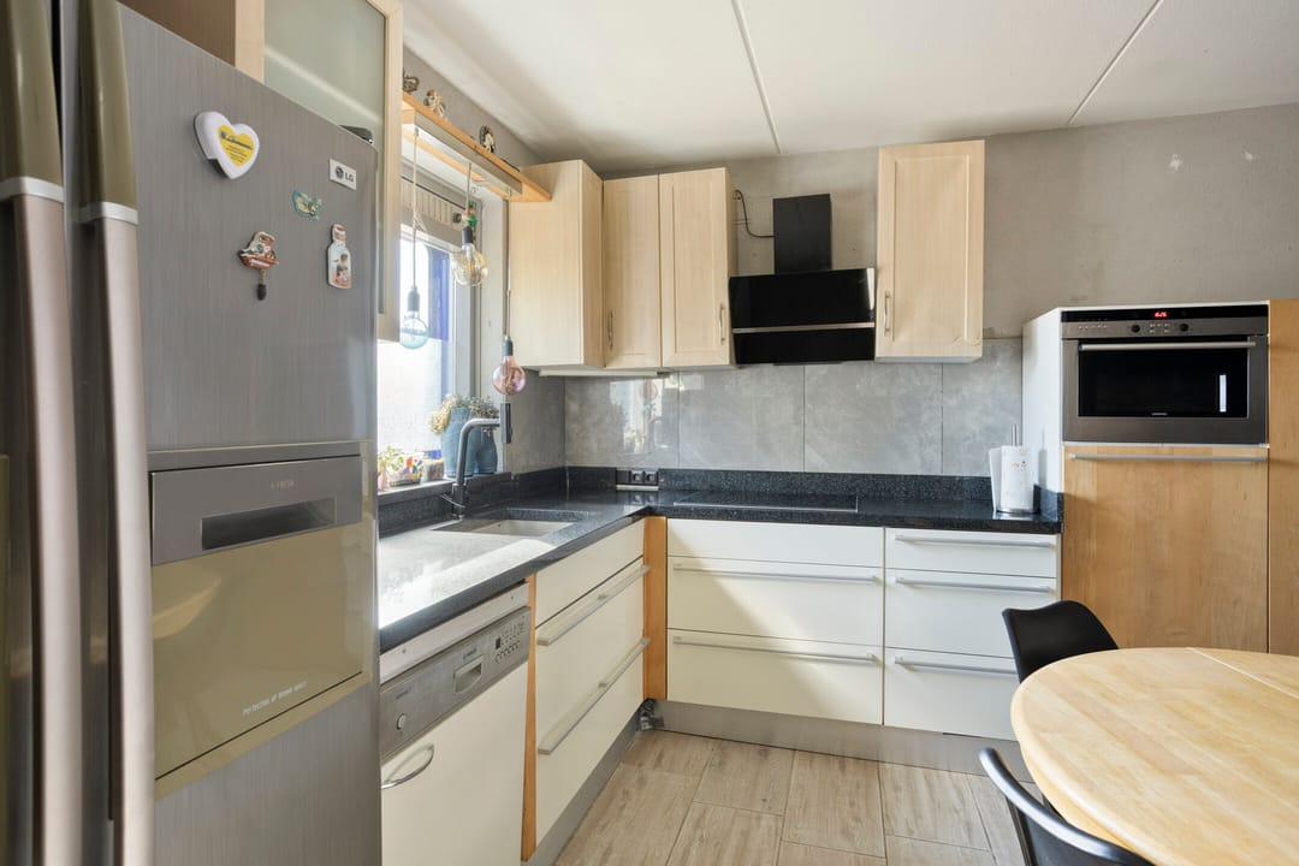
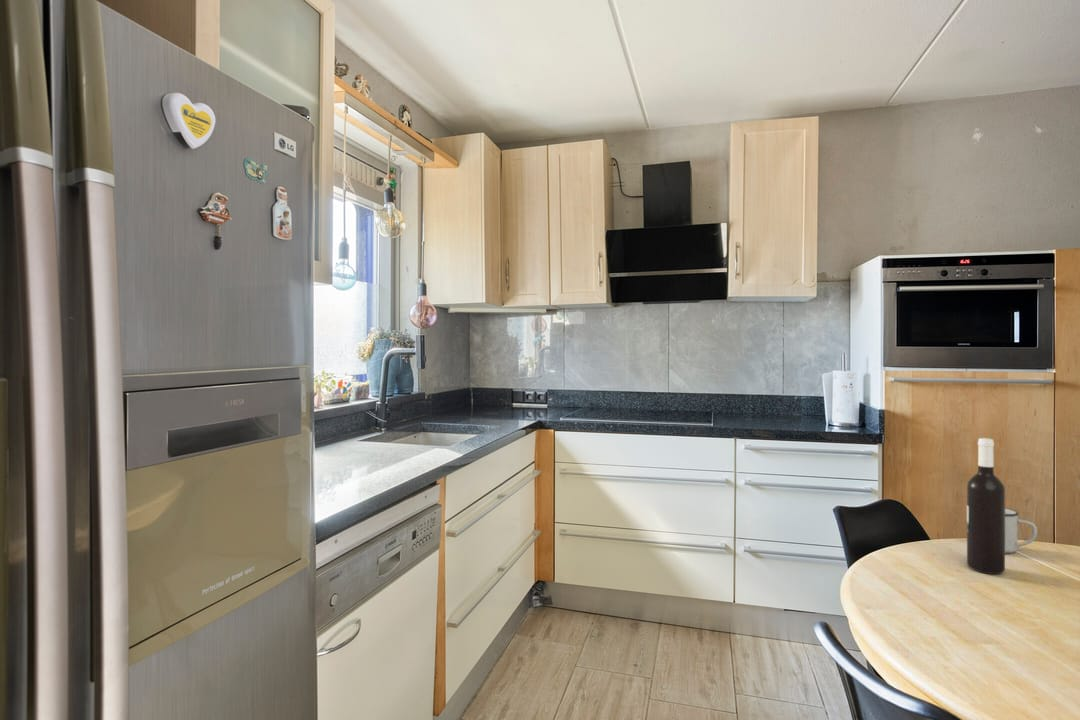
+ wine bottle (985, 504)
+ mug (1005, 530)
